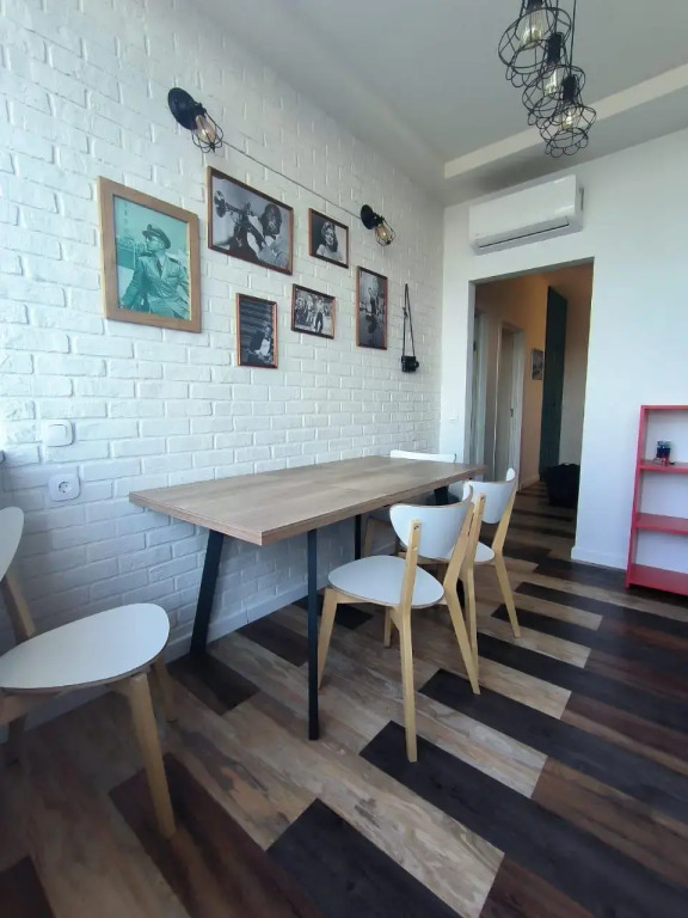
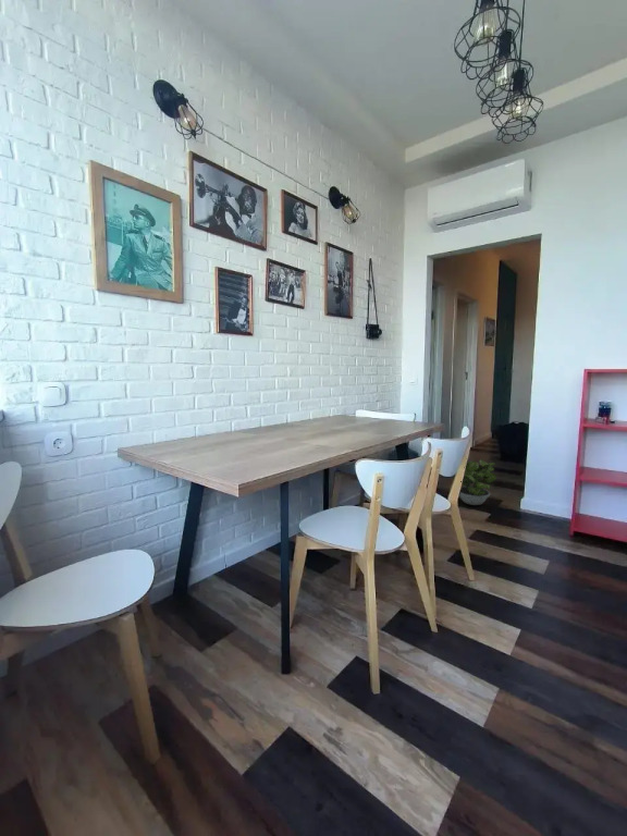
+ potted plant (470, 479)
